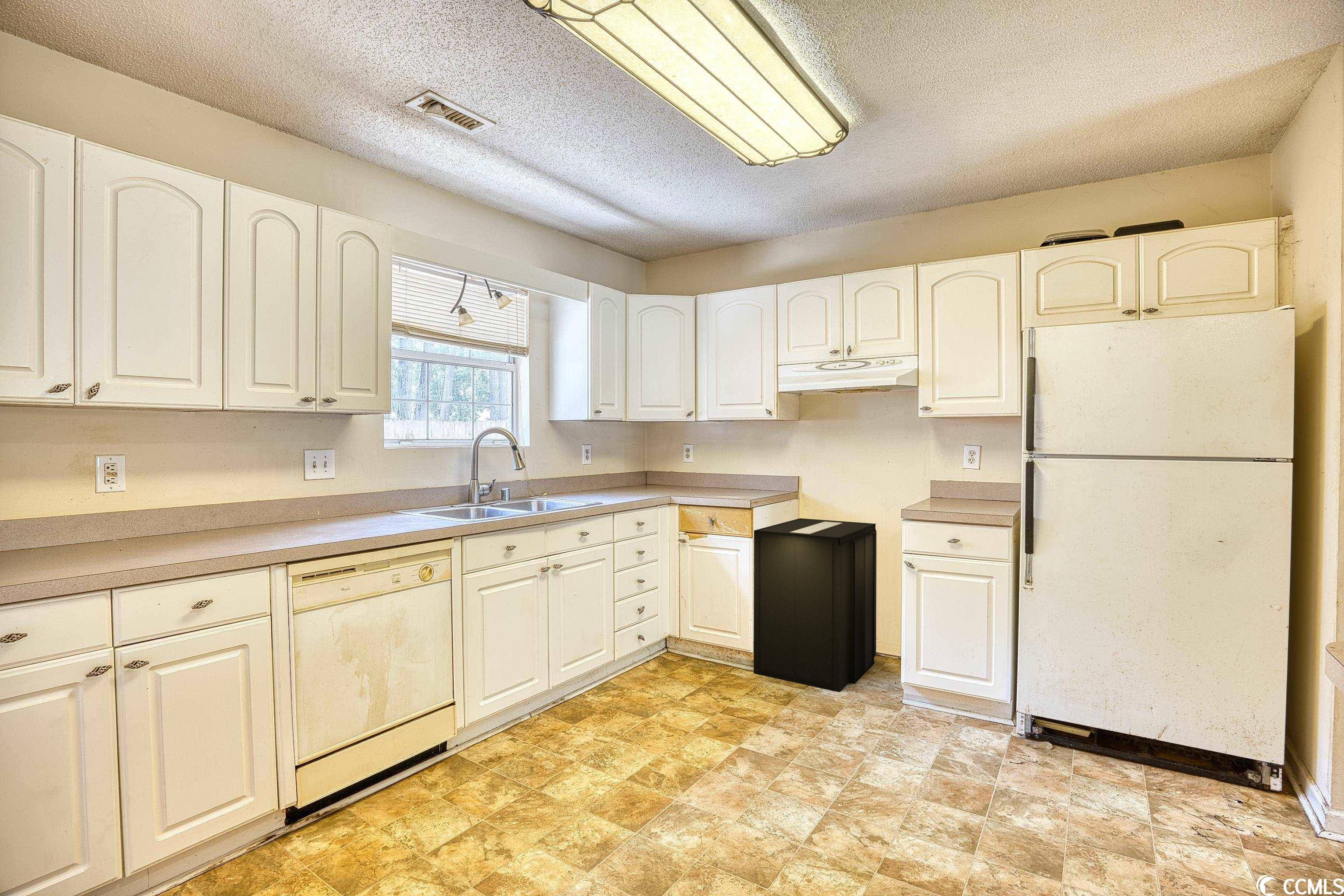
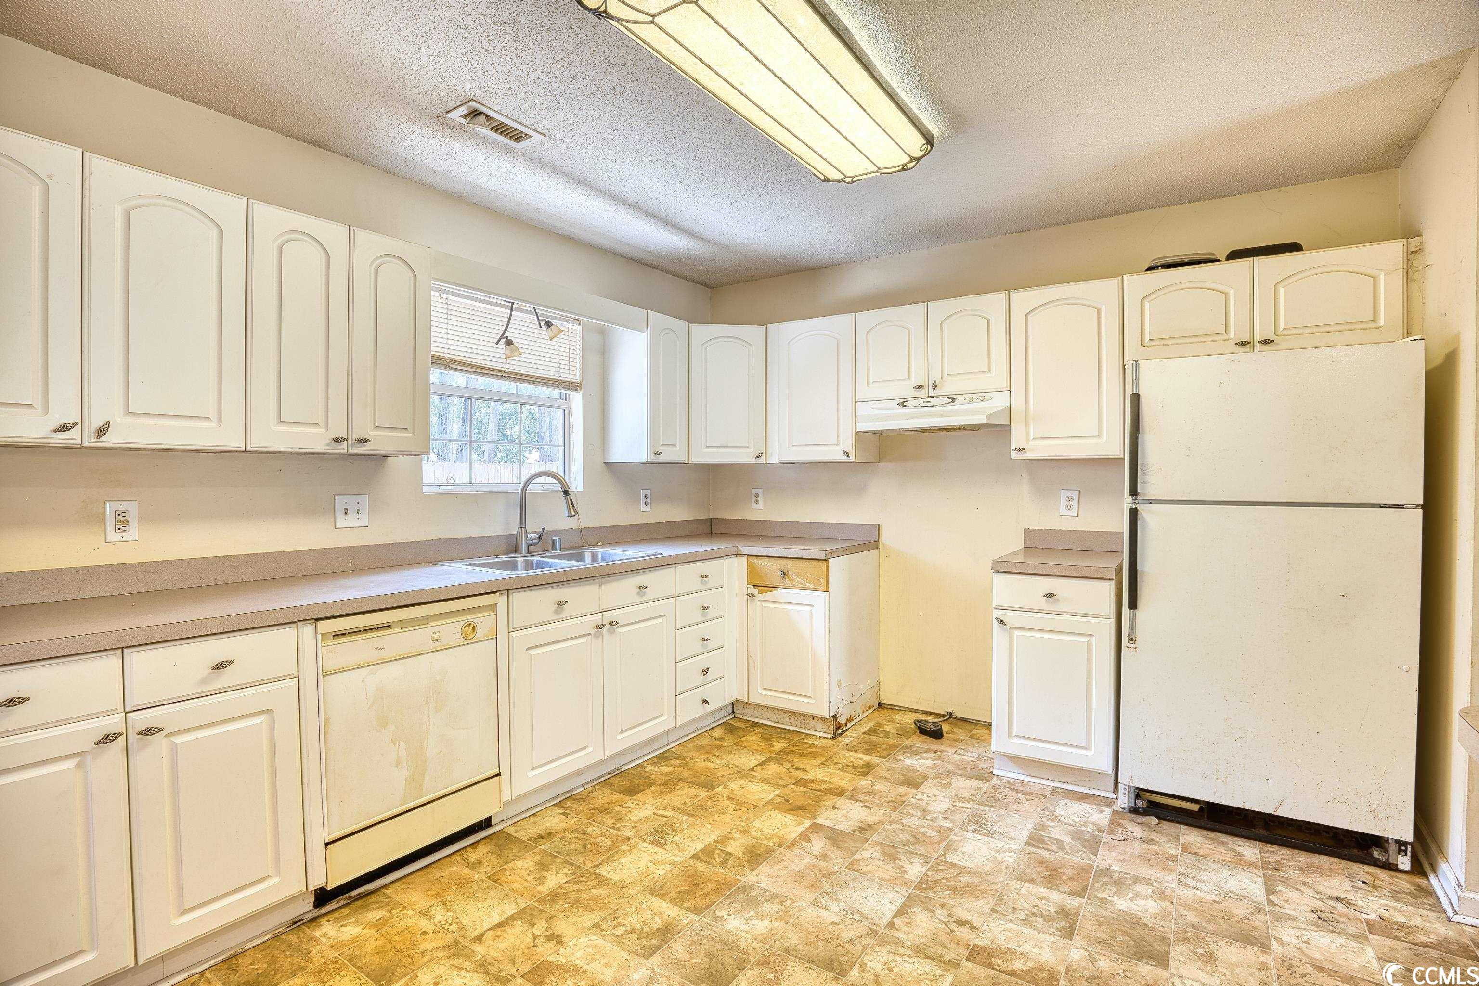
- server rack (820, 596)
